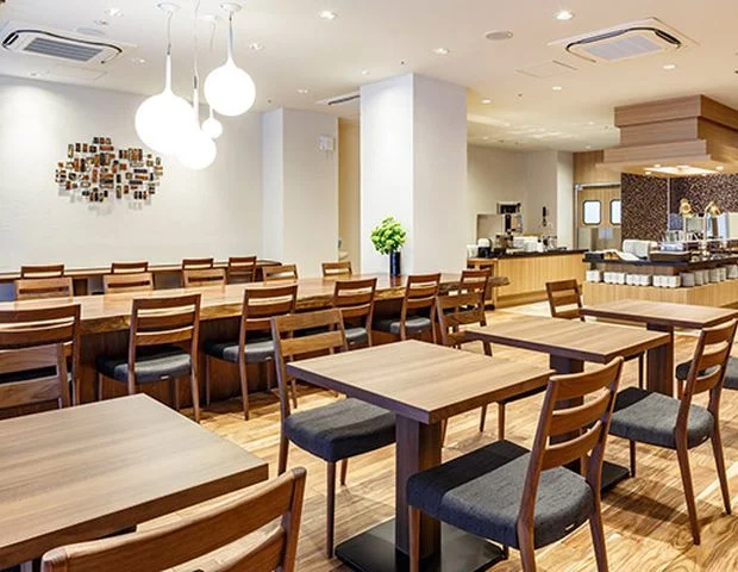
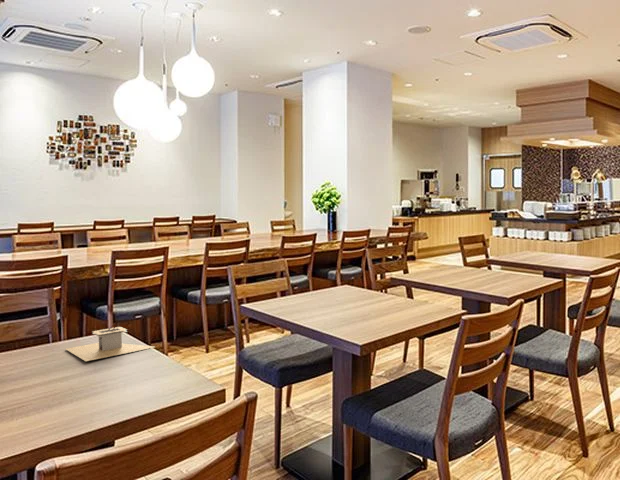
+ utensil holder (110, 335)
